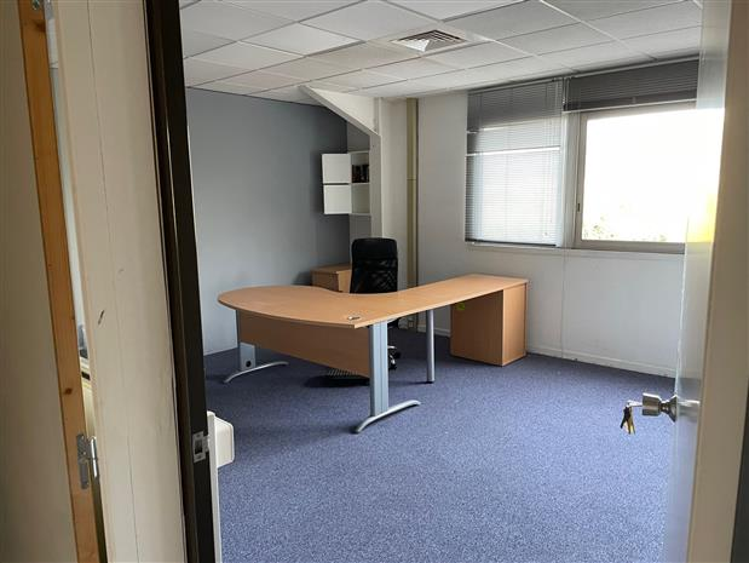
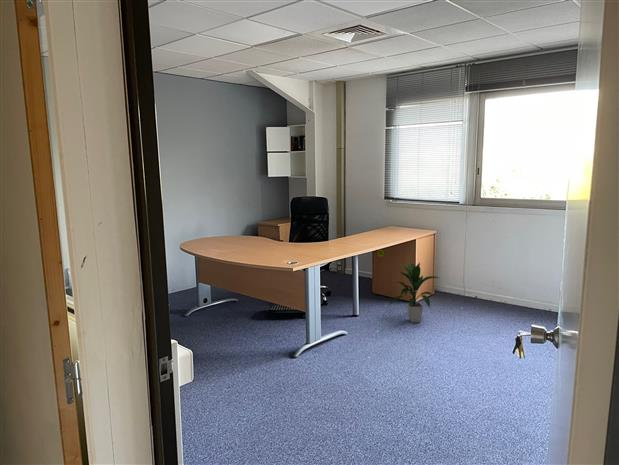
+ indoor plant (412, 290)
